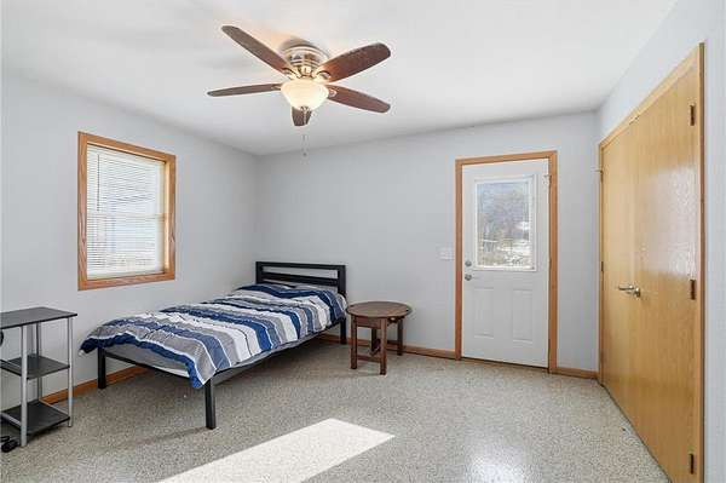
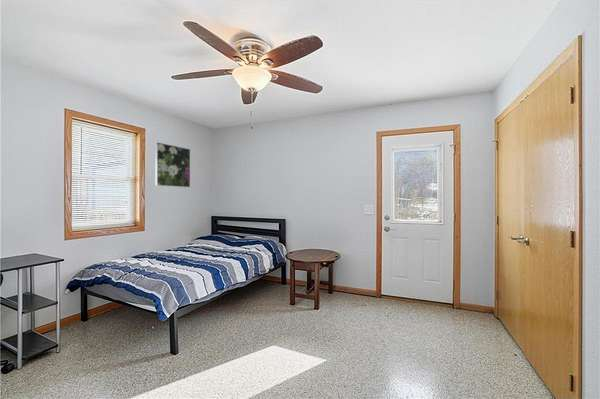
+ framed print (173, 166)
